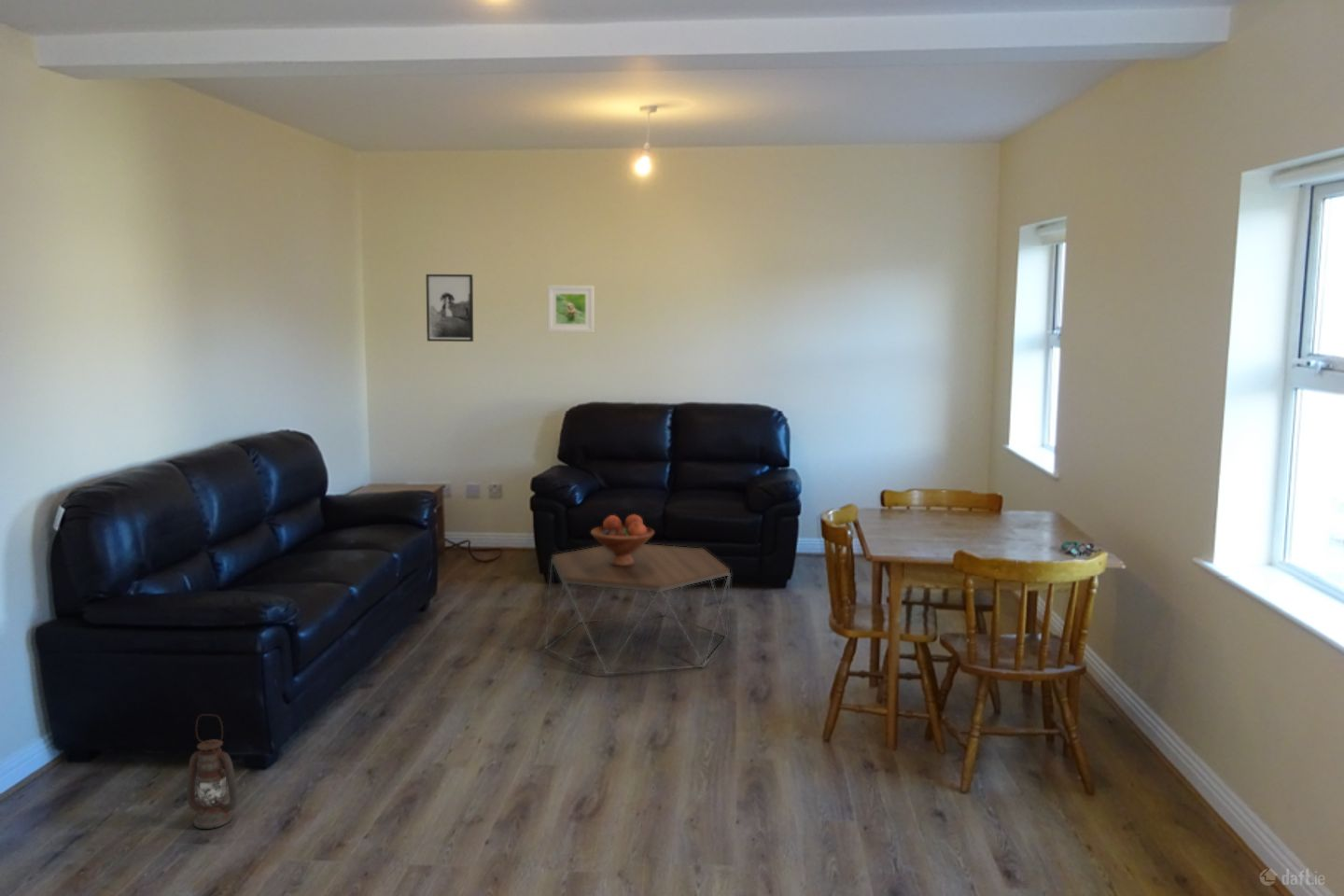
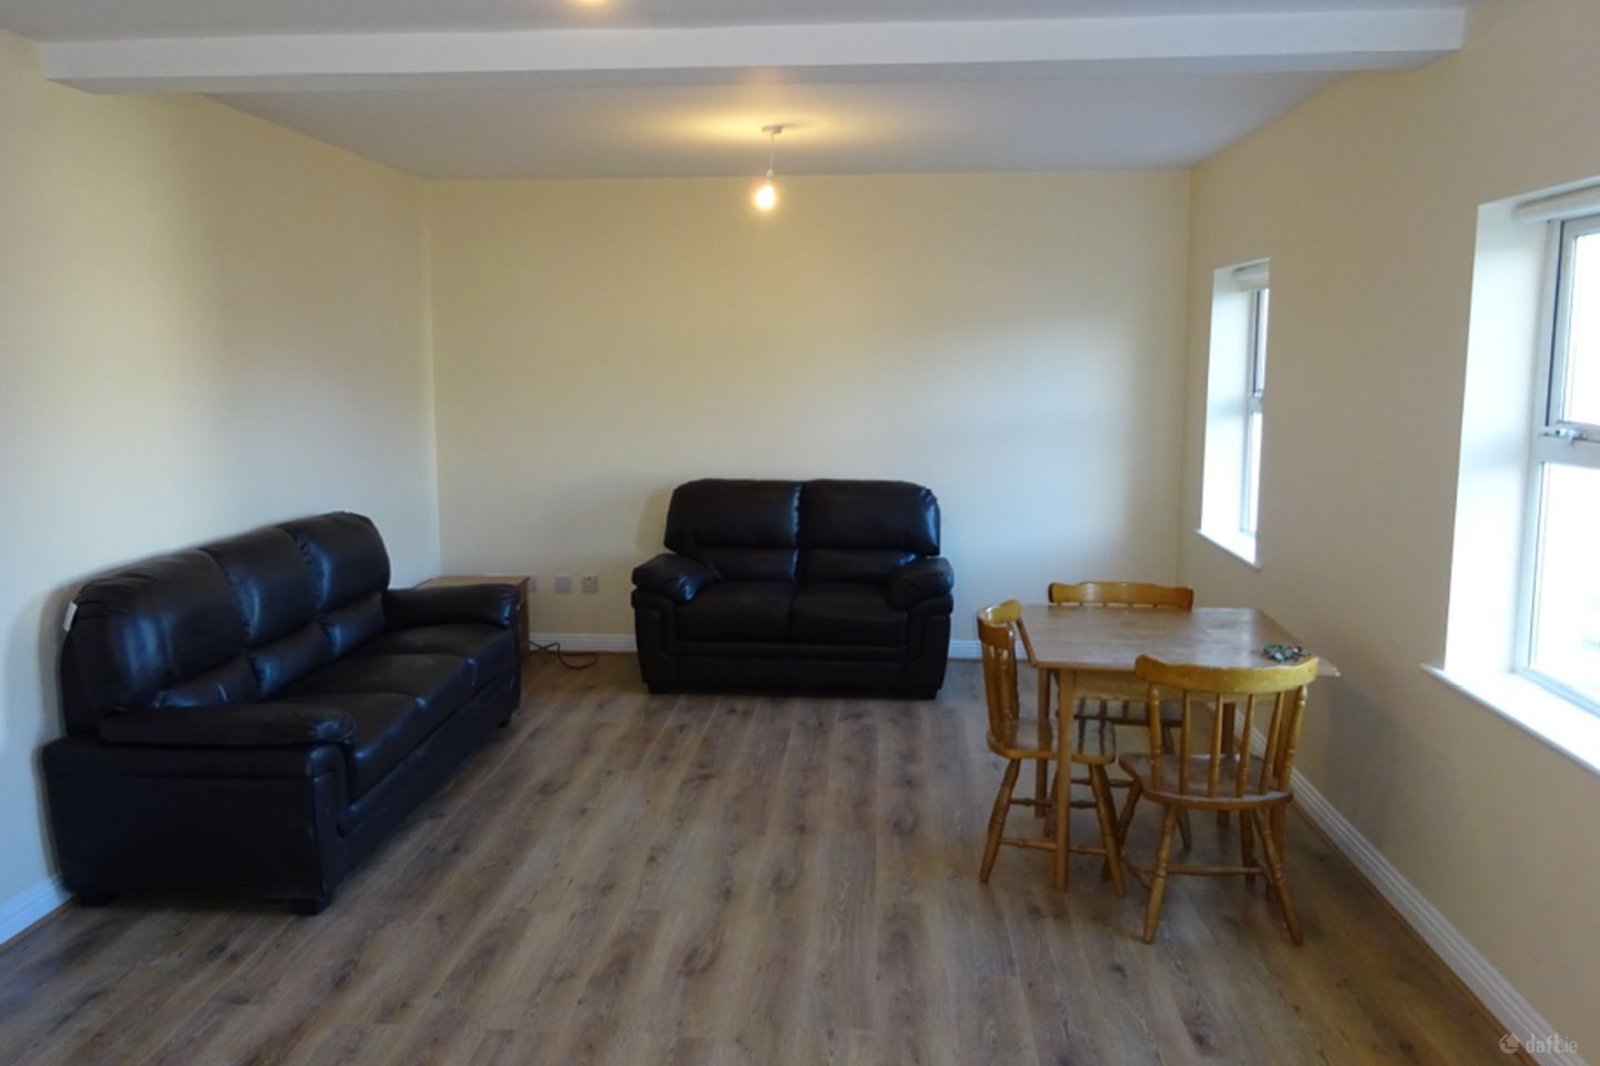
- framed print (449, 308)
- lantern (211, 767)
- fruit bowl (622, 540)
- coffee table (646, 609)
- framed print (570, 309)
